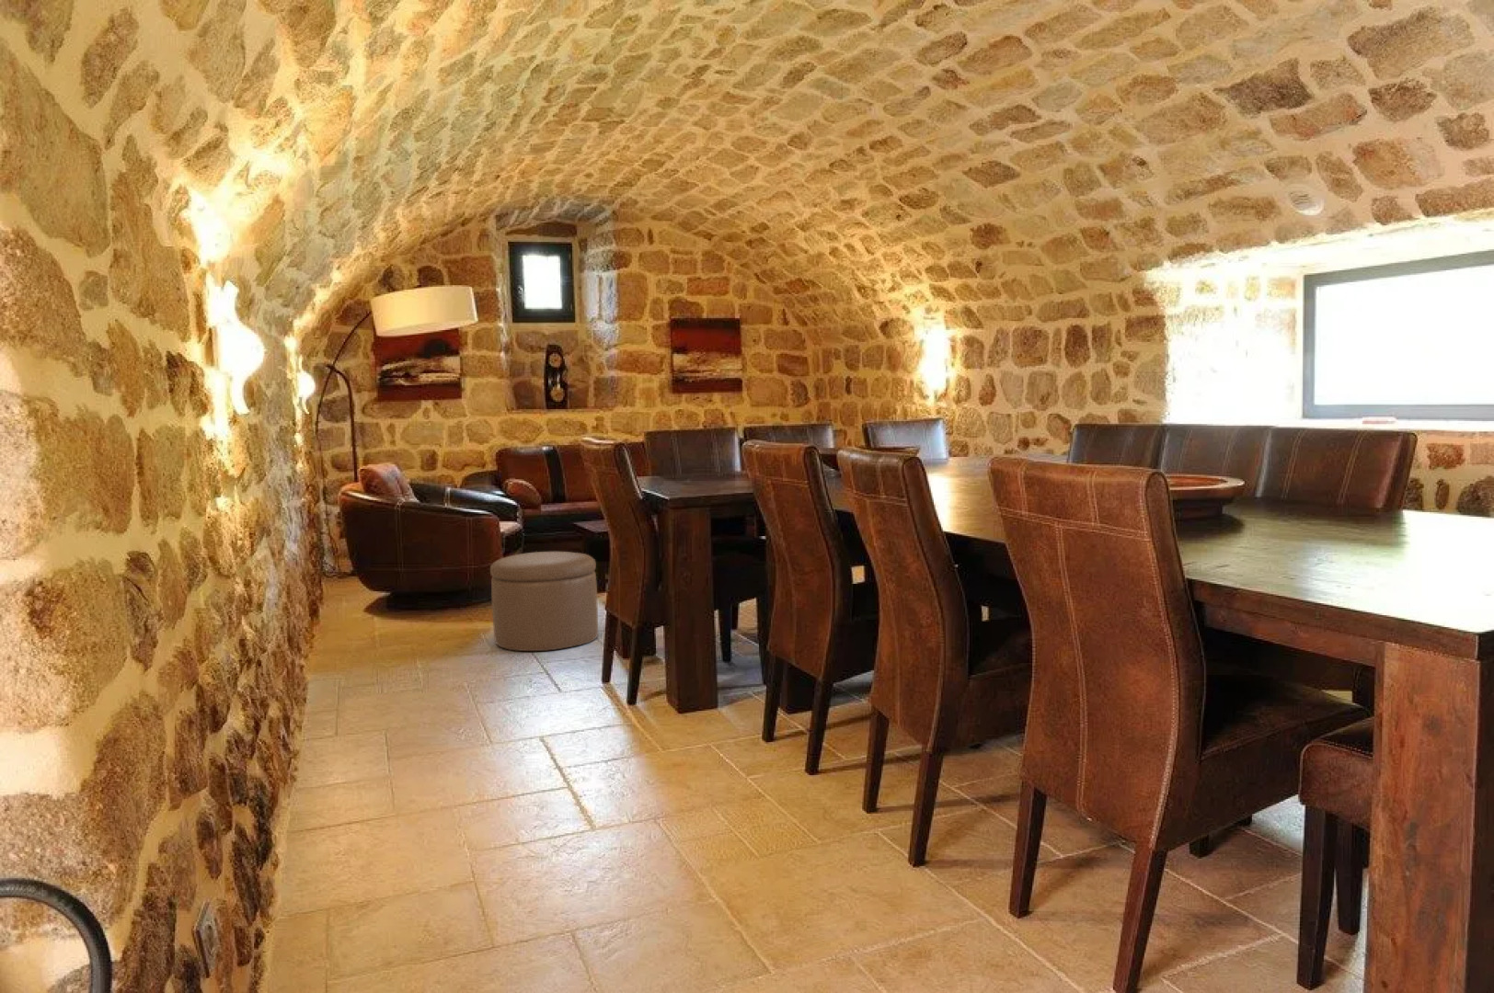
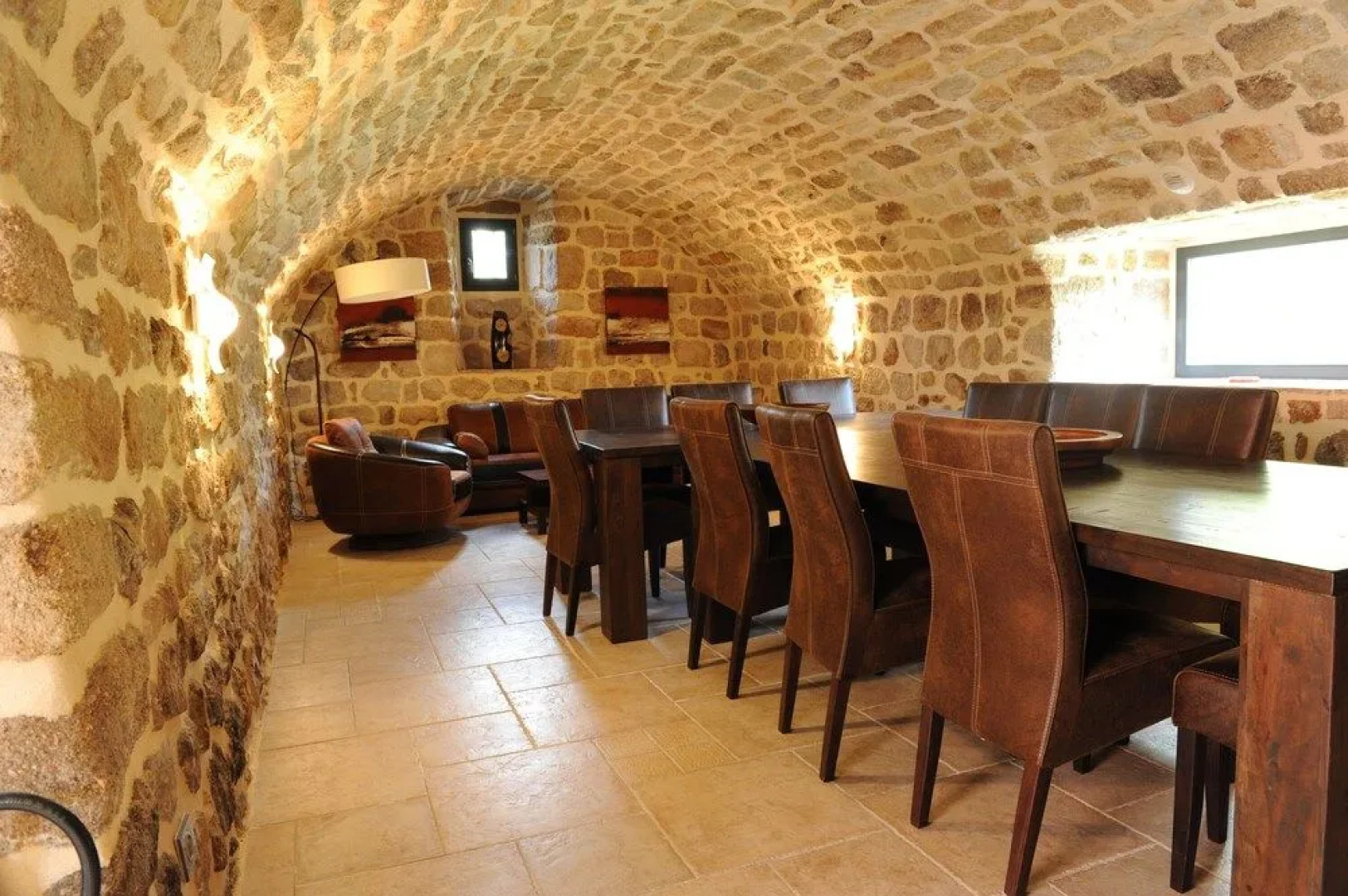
- ottoman (544, 597)
